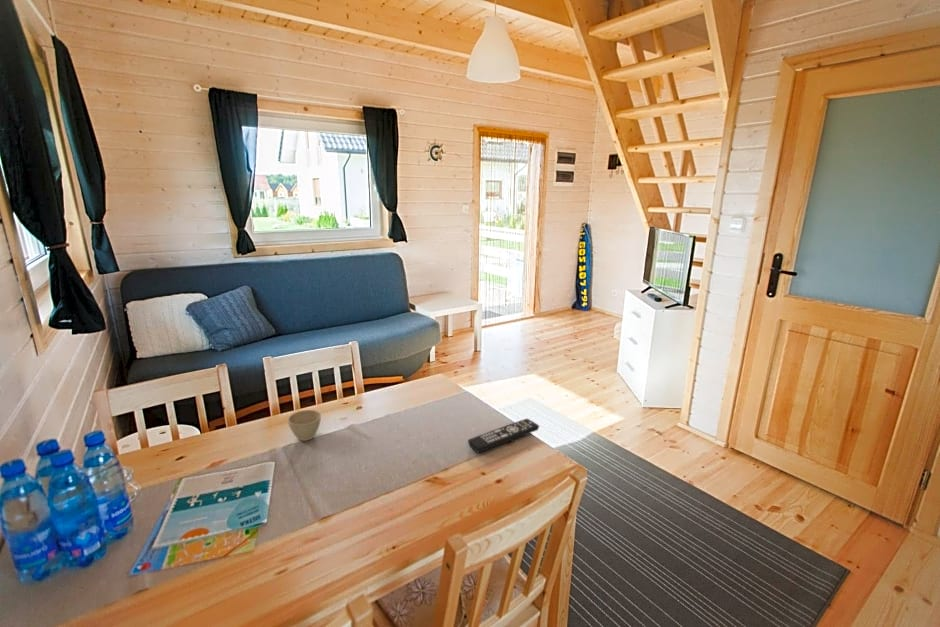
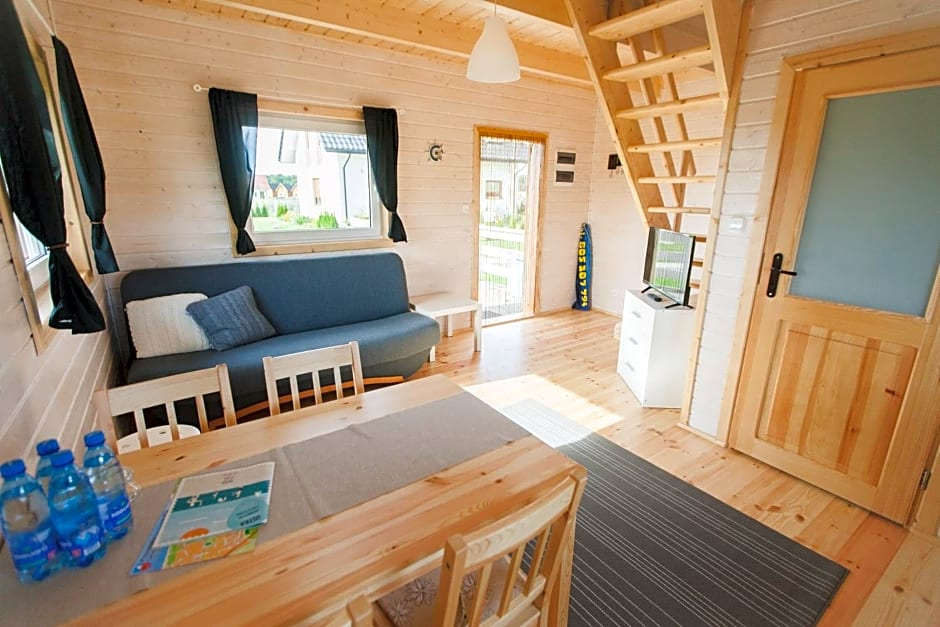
- remote control (504, 435)
- flower pot (305, 426)
